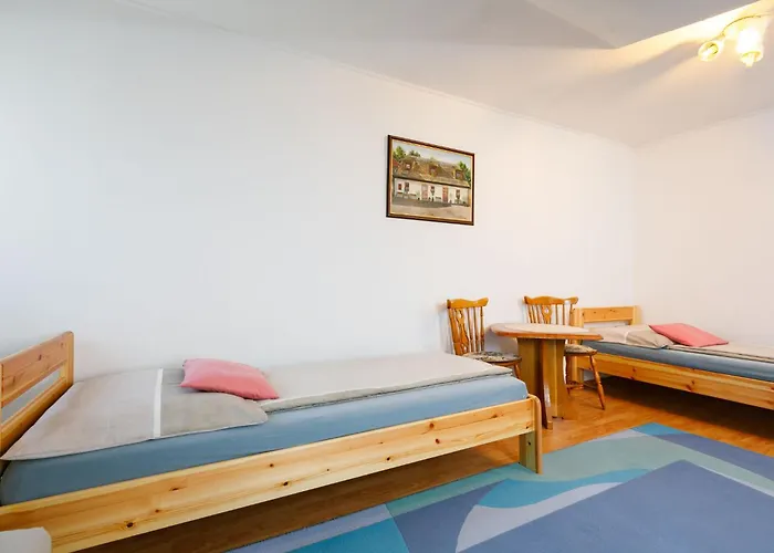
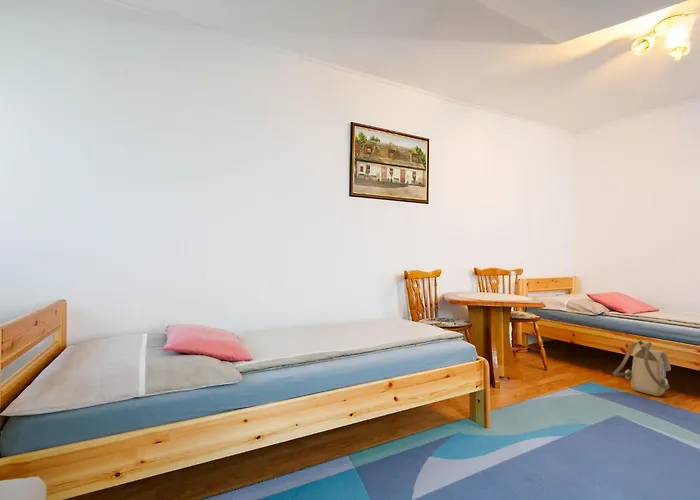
+ backpack (643, 367)
